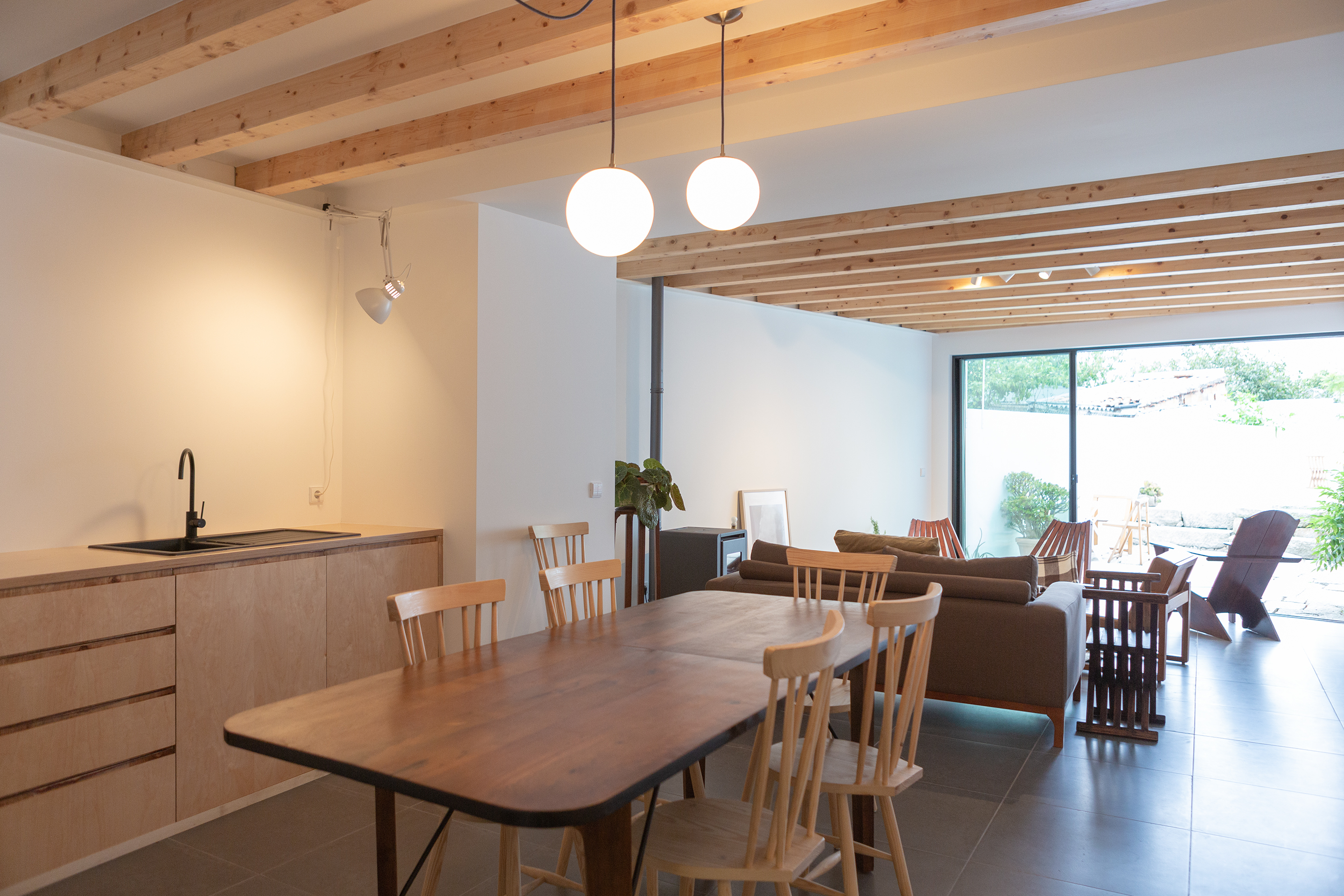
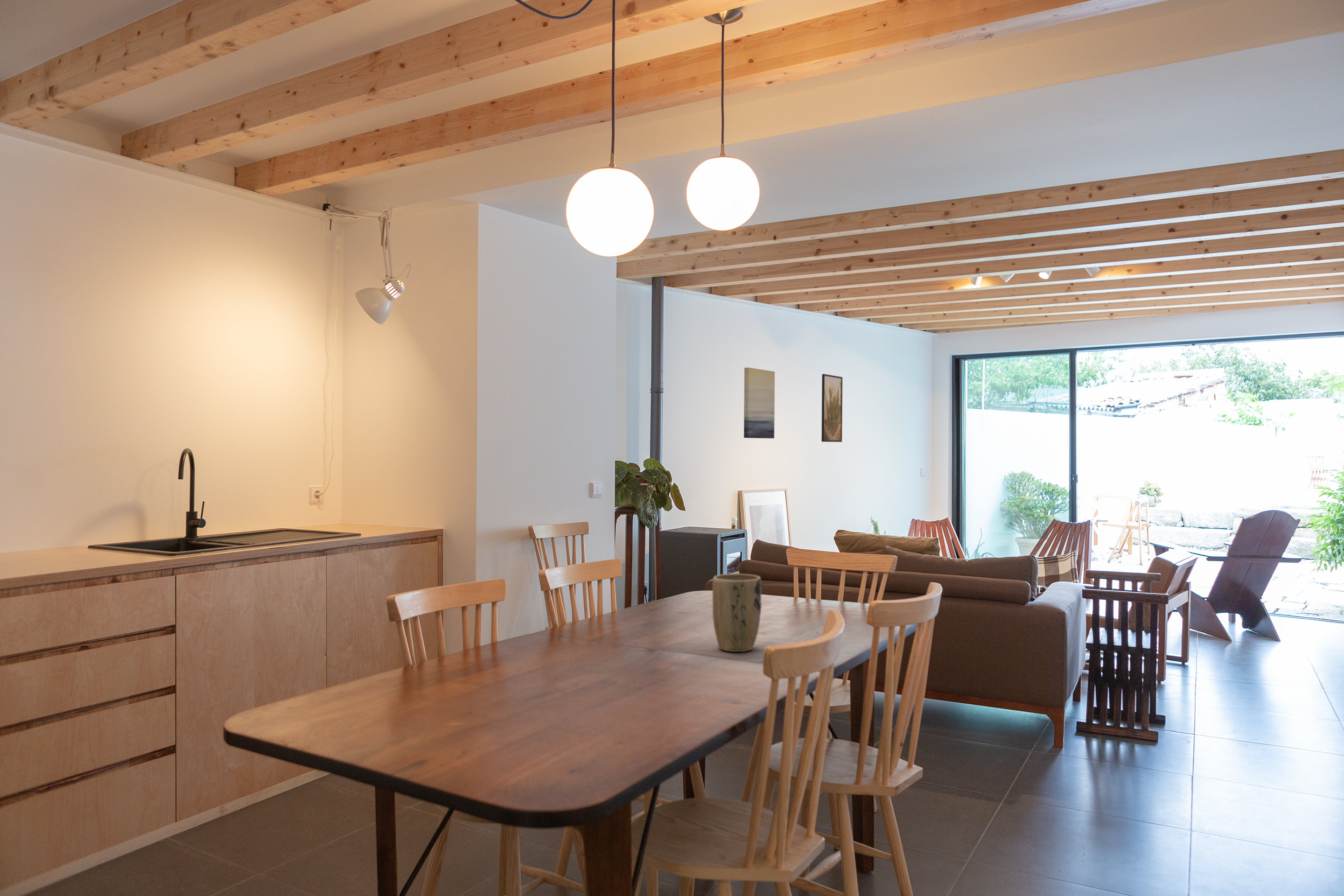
+ wall art (759, 404)
+ plant pot (737, 612)
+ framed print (832, 408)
